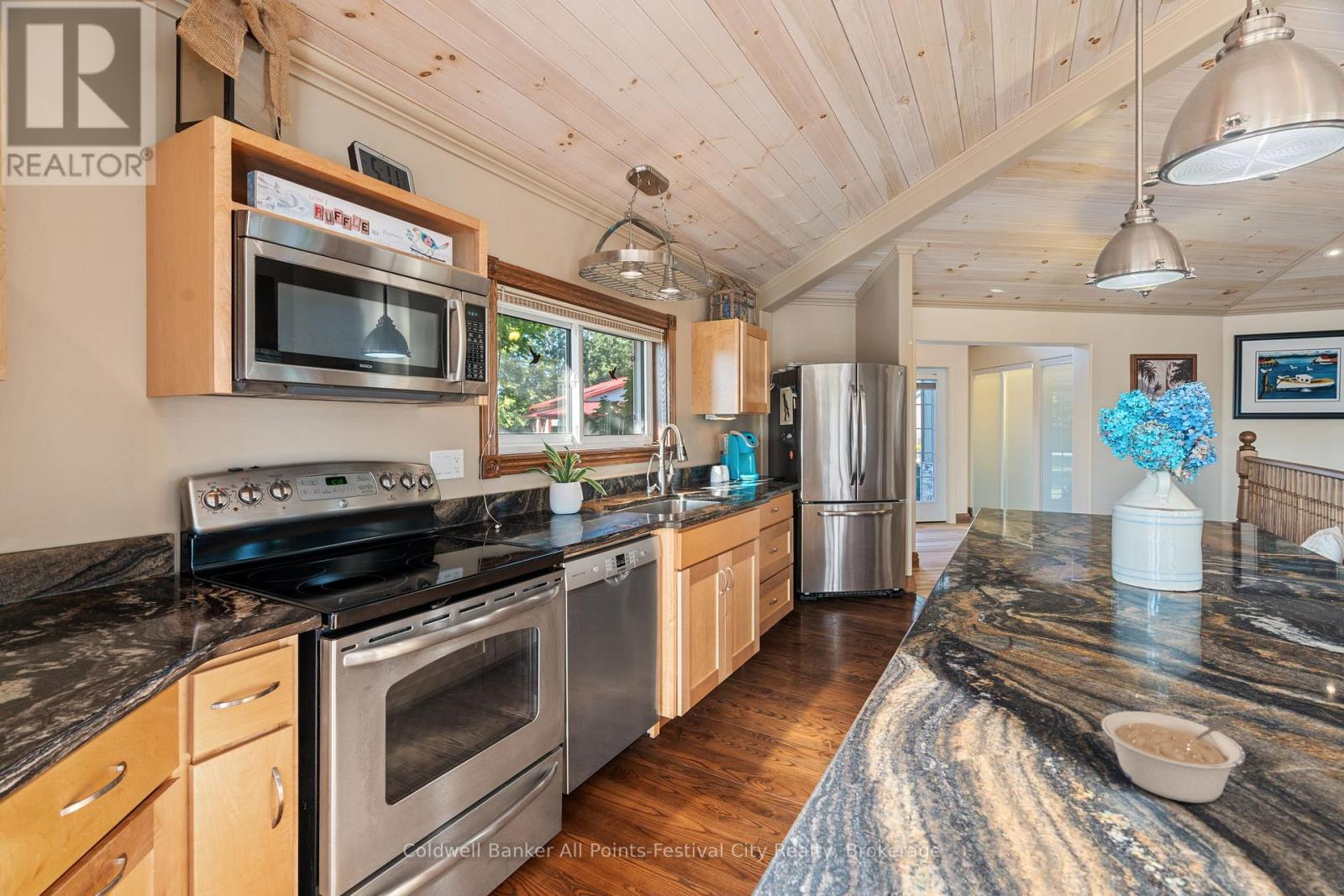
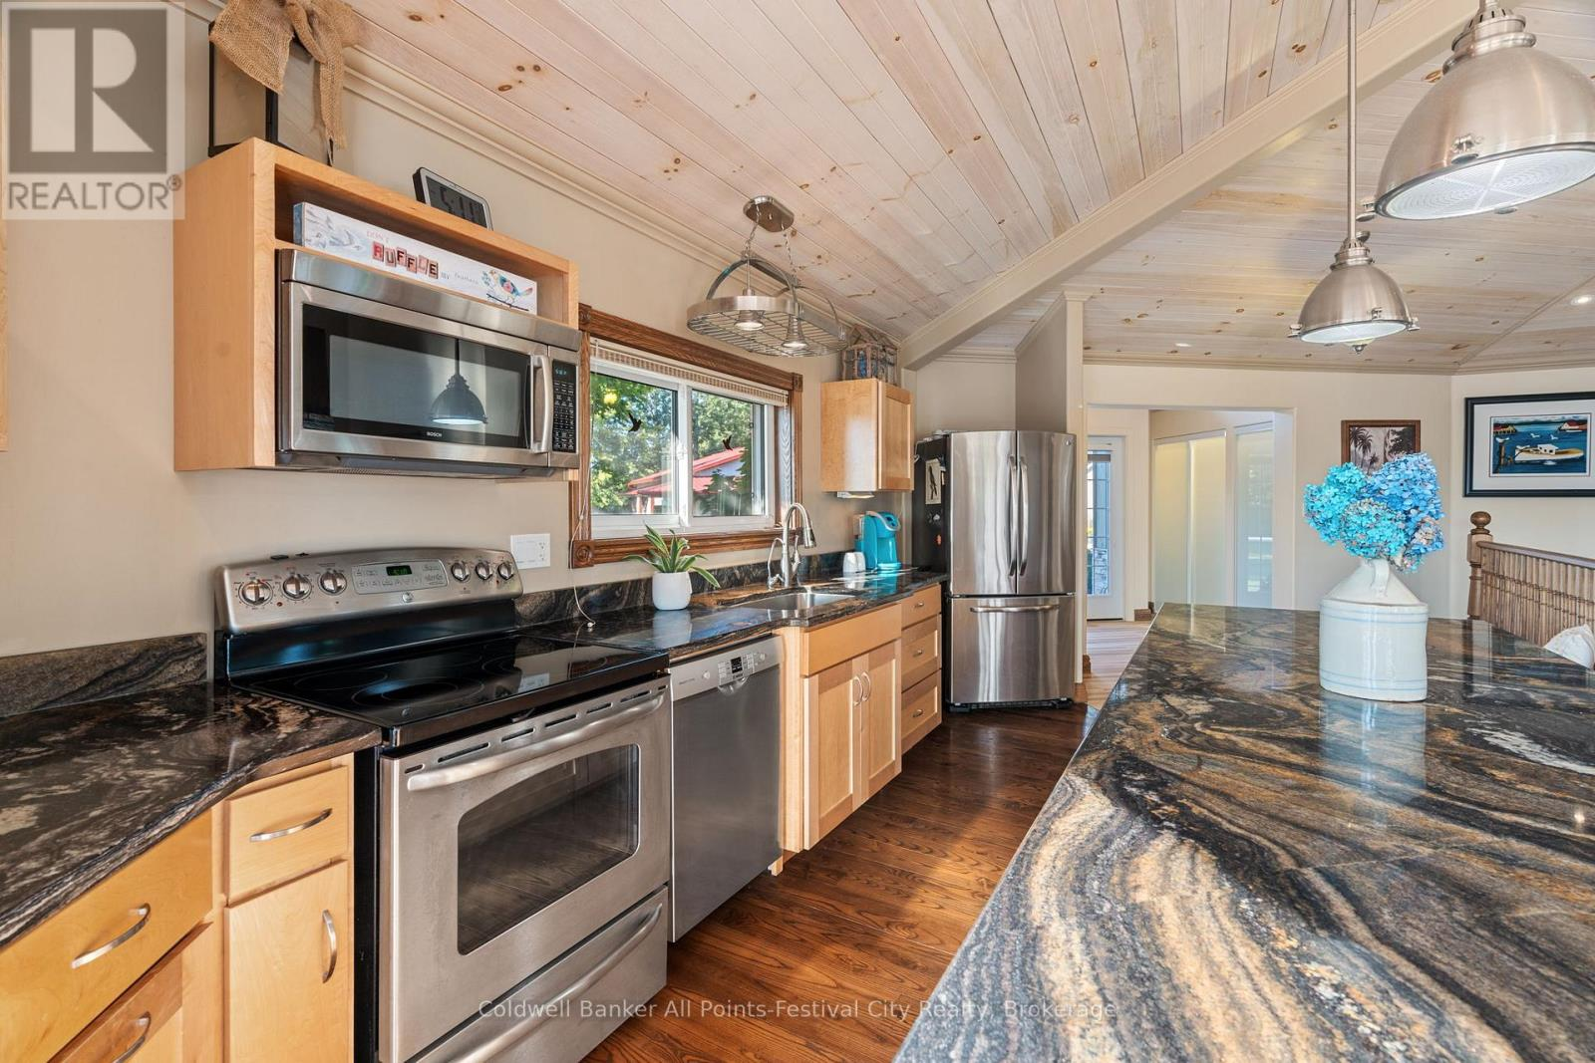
- legume (1169, 752)
